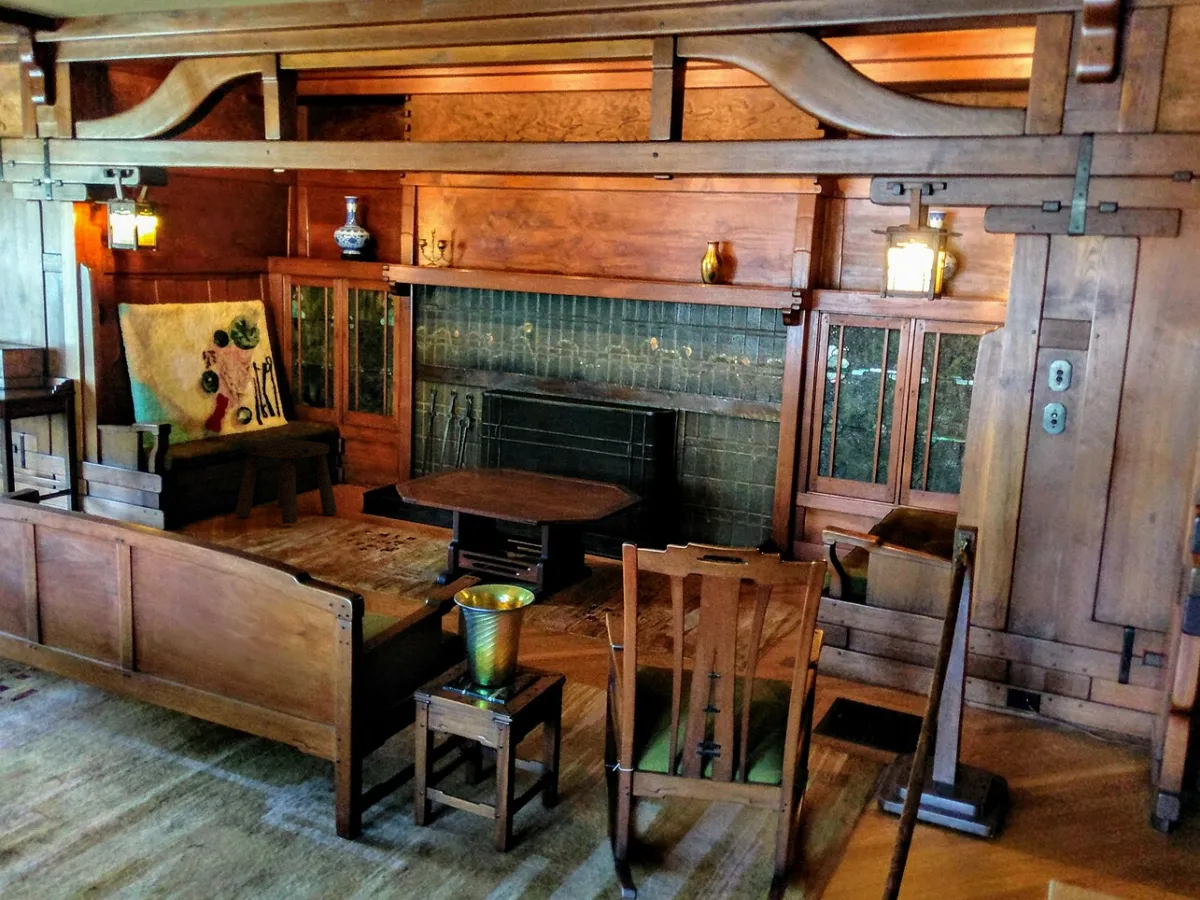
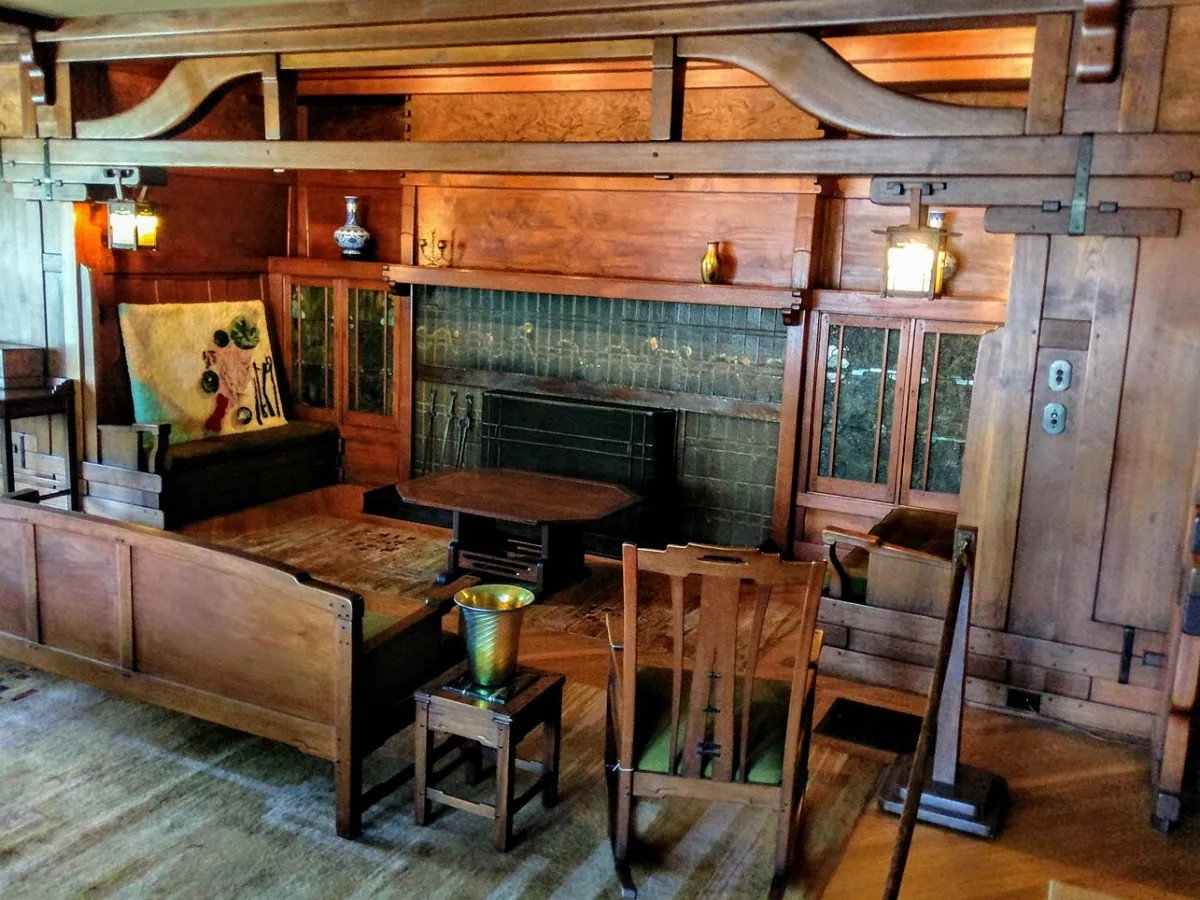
- stool (287, 480)
